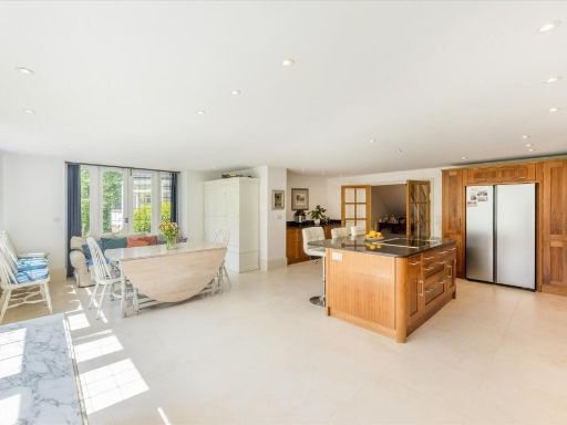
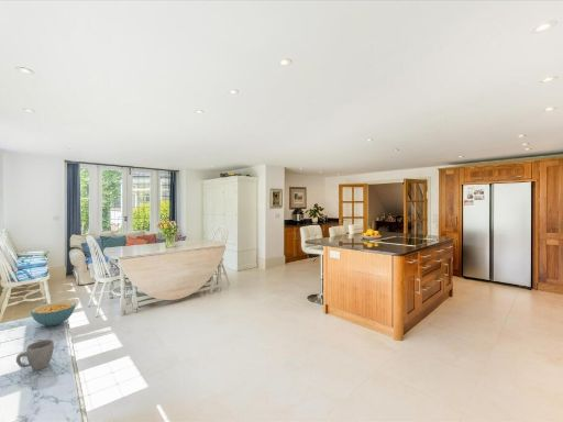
+ cereal bowl (54, 315)
+ mug (35, 356)
